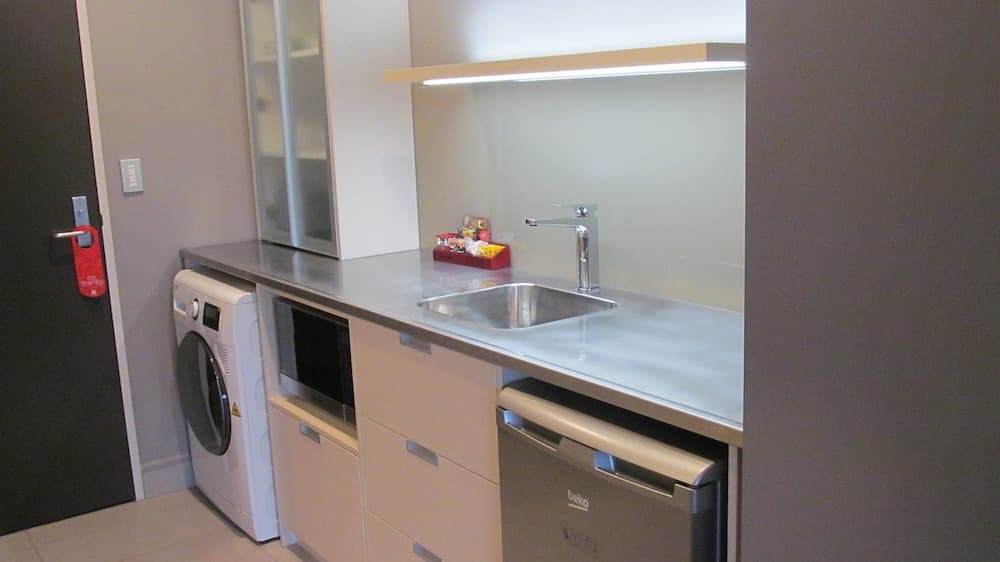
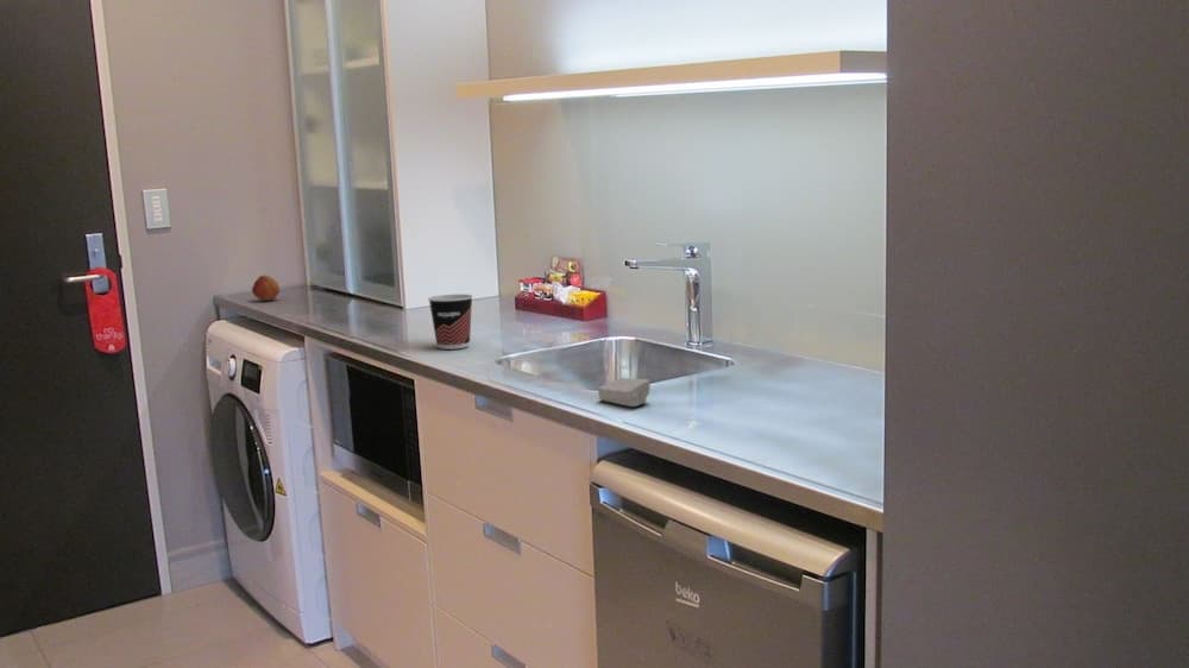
+ fruit (265, 288)
+ cup (452, 321)
+ soap bar (624, 390)
